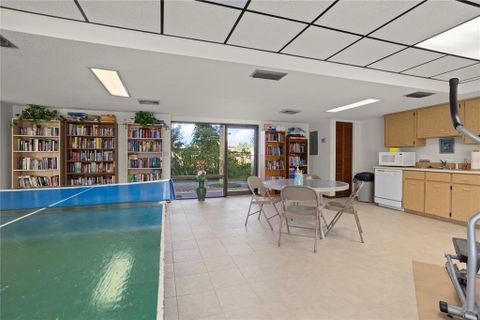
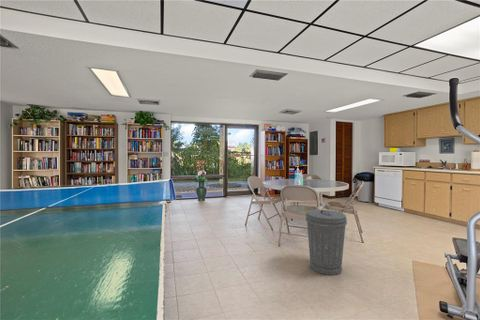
+ trash can (325, 239)
